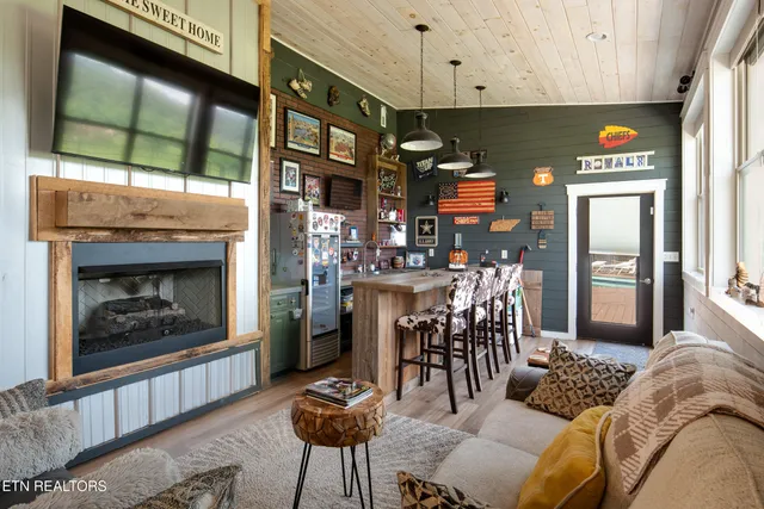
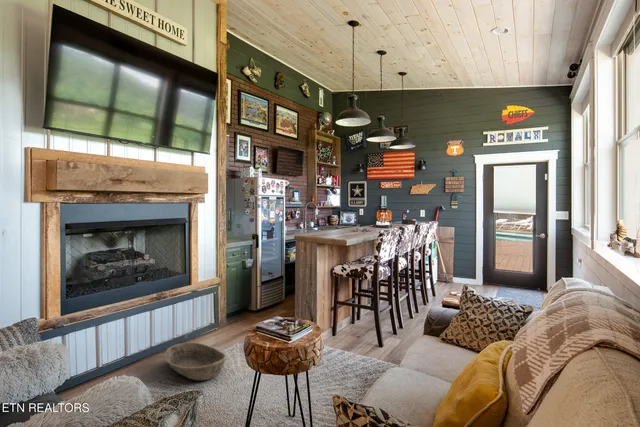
+ basket (194, 361)
